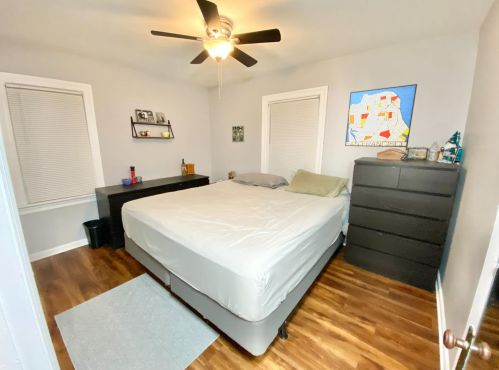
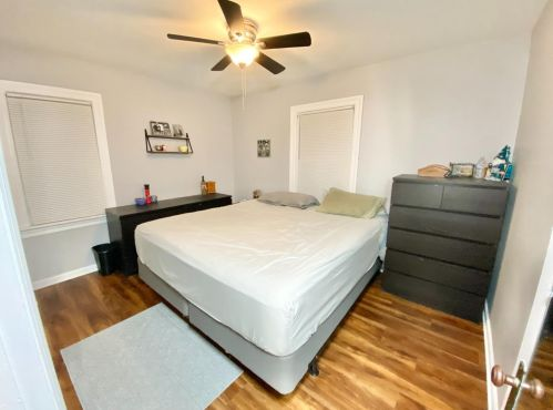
- wall art (377, 118)
